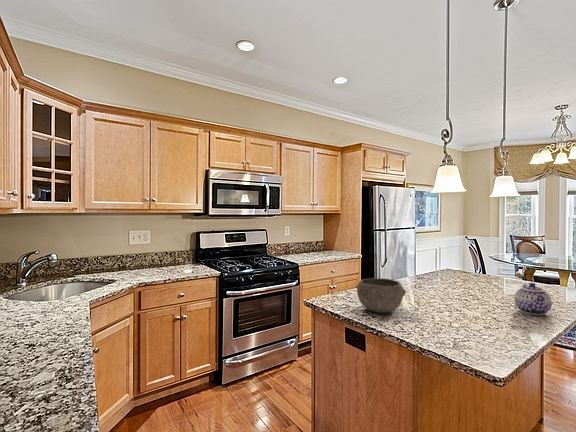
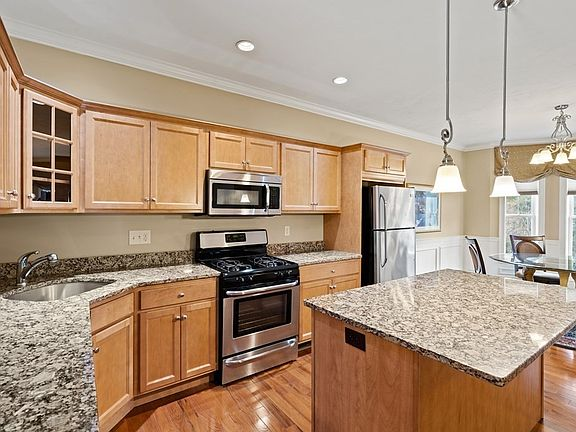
- bowl (379, 295)
- teapot (532, 297)
